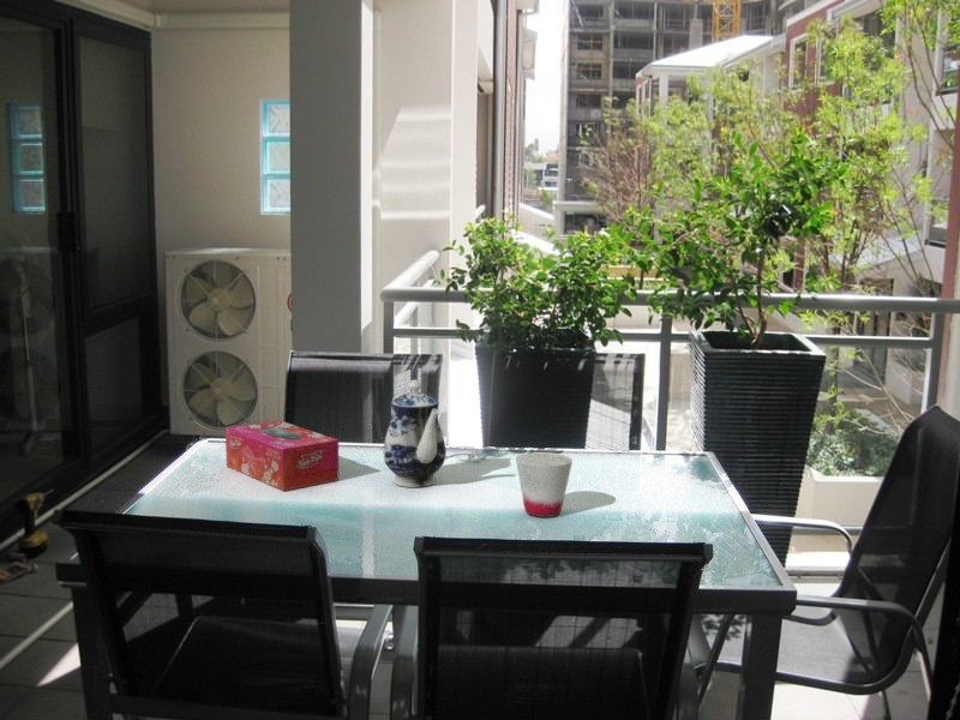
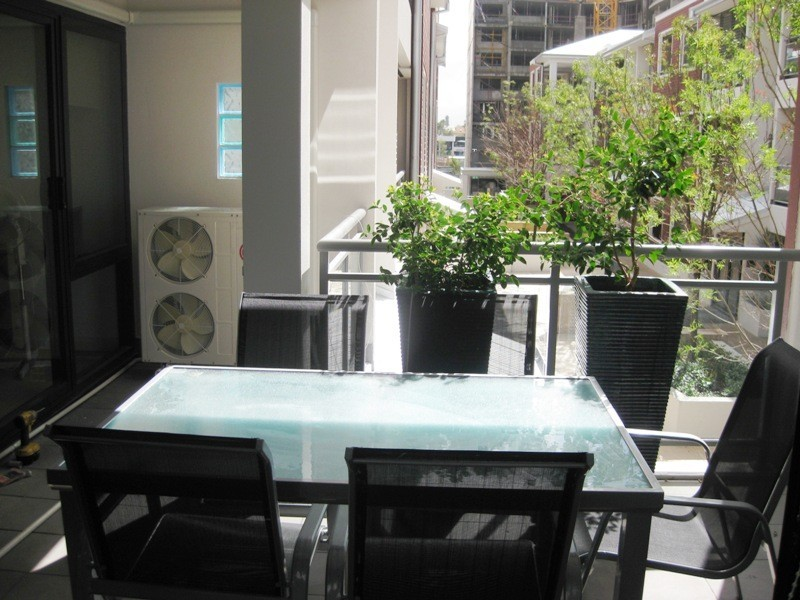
- teapot (414, 431)
- tissue box (281, 452)
- cup (544, 485)
